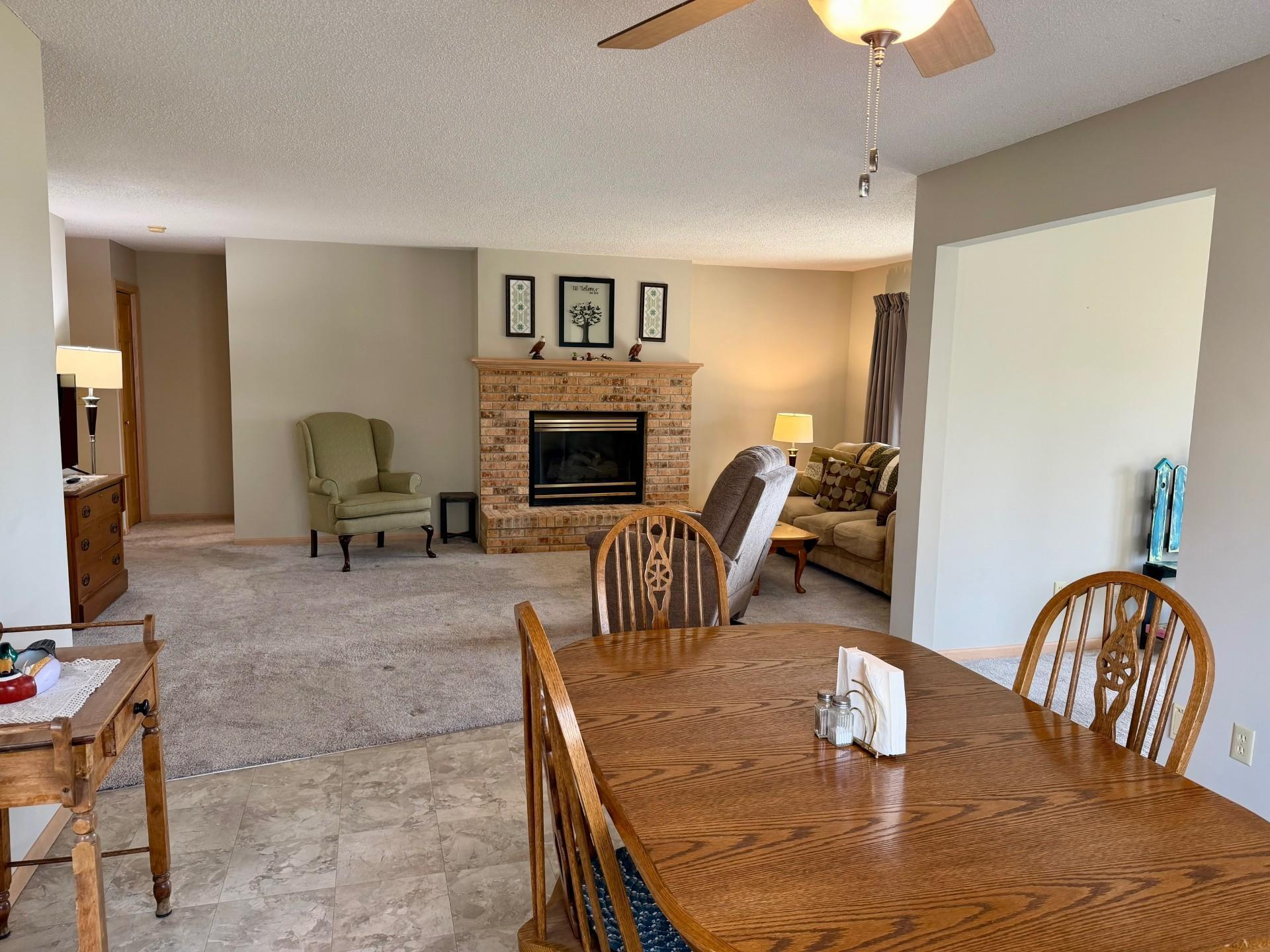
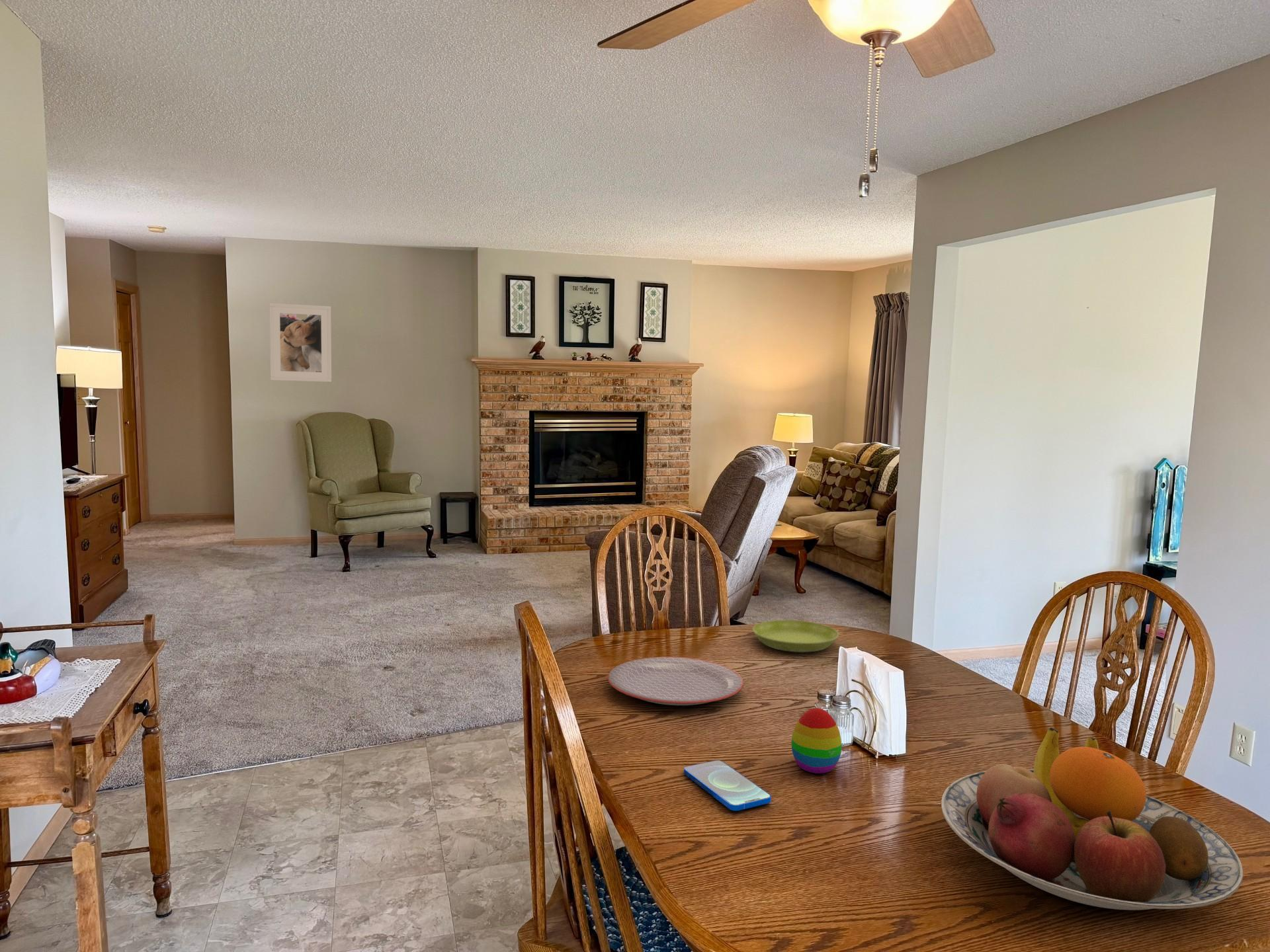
+ saucer (794, 637)
+ plate (675, 682)
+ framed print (301, 342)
+ fruit bowl (1082, 816)
+ smartphone (726, 784)
+ decorative egg (816, 738)
